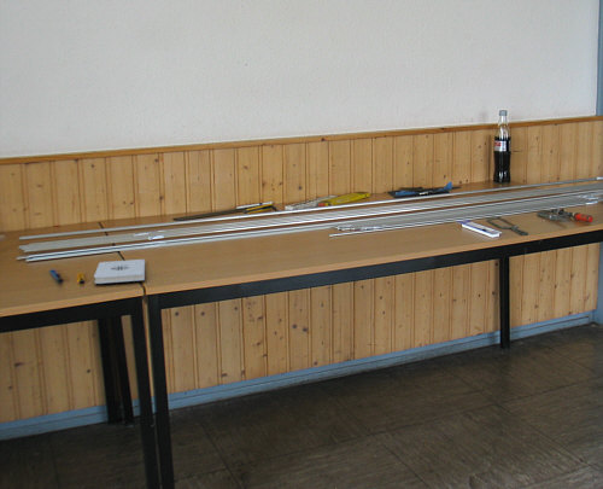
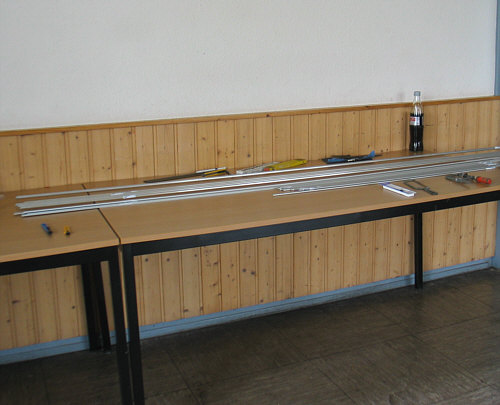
- notepad (121, 270)
